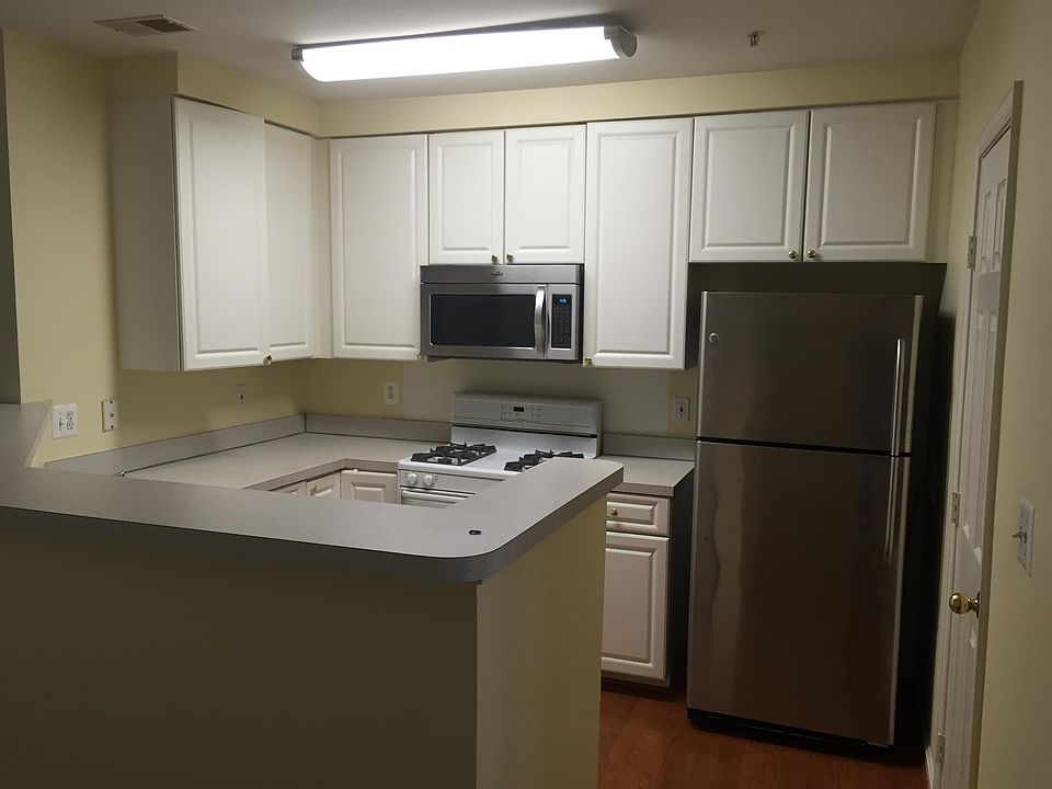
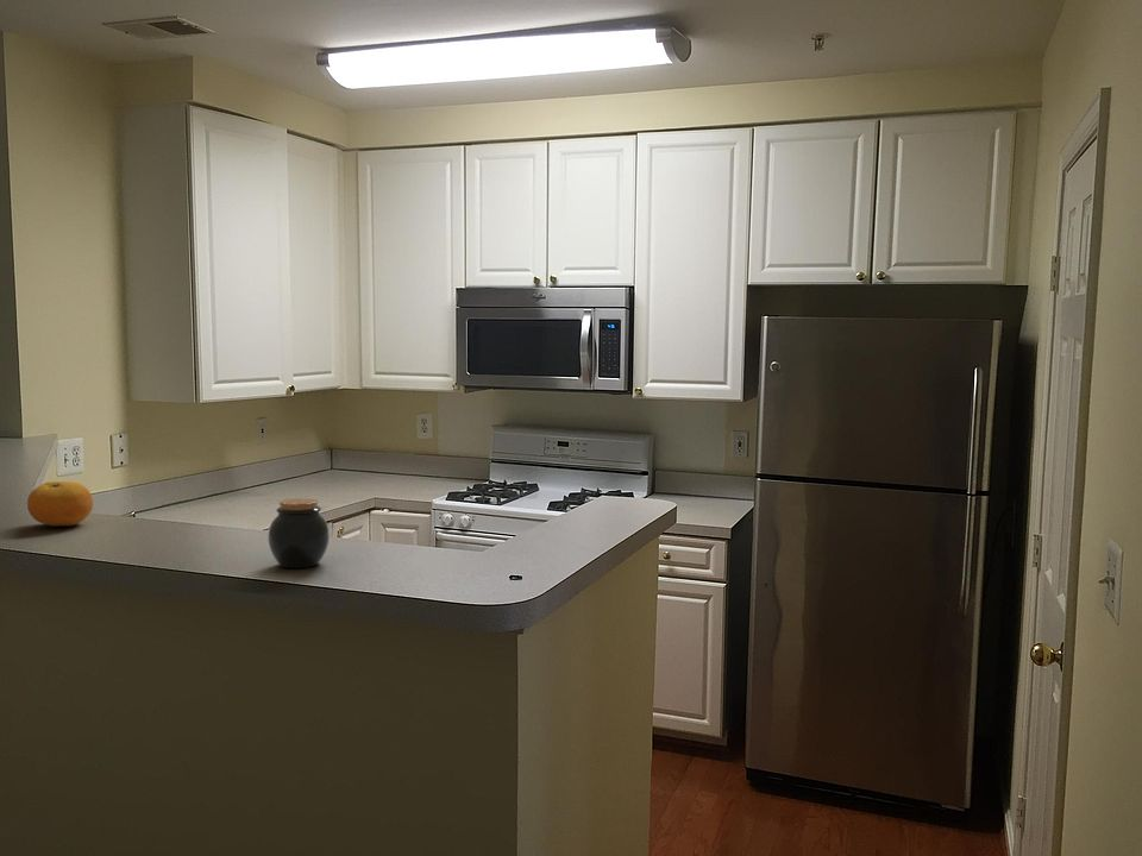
+ fruit (59, 503)
+ jar (299, 531)
